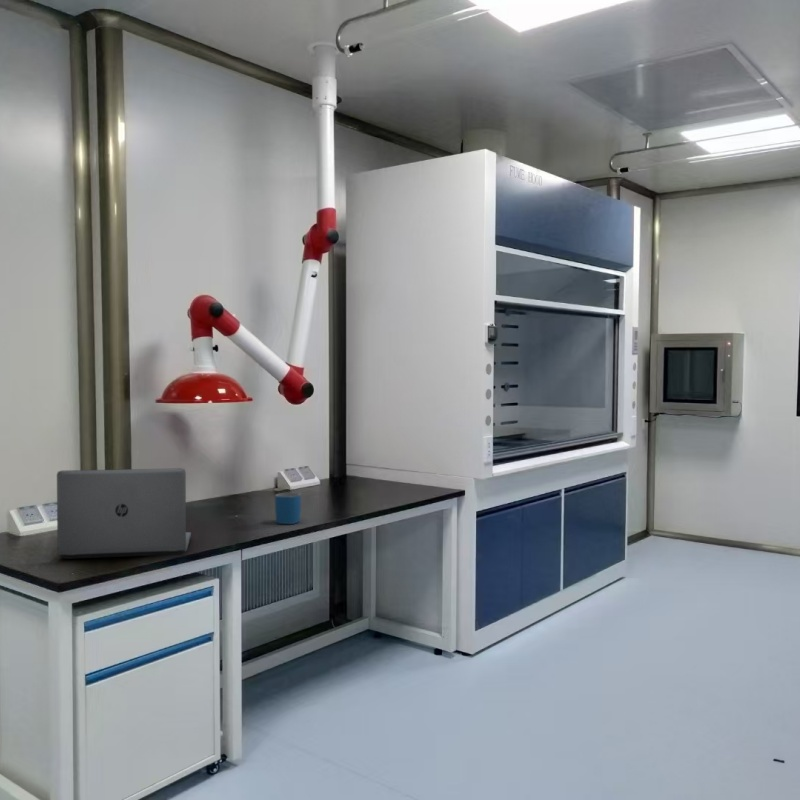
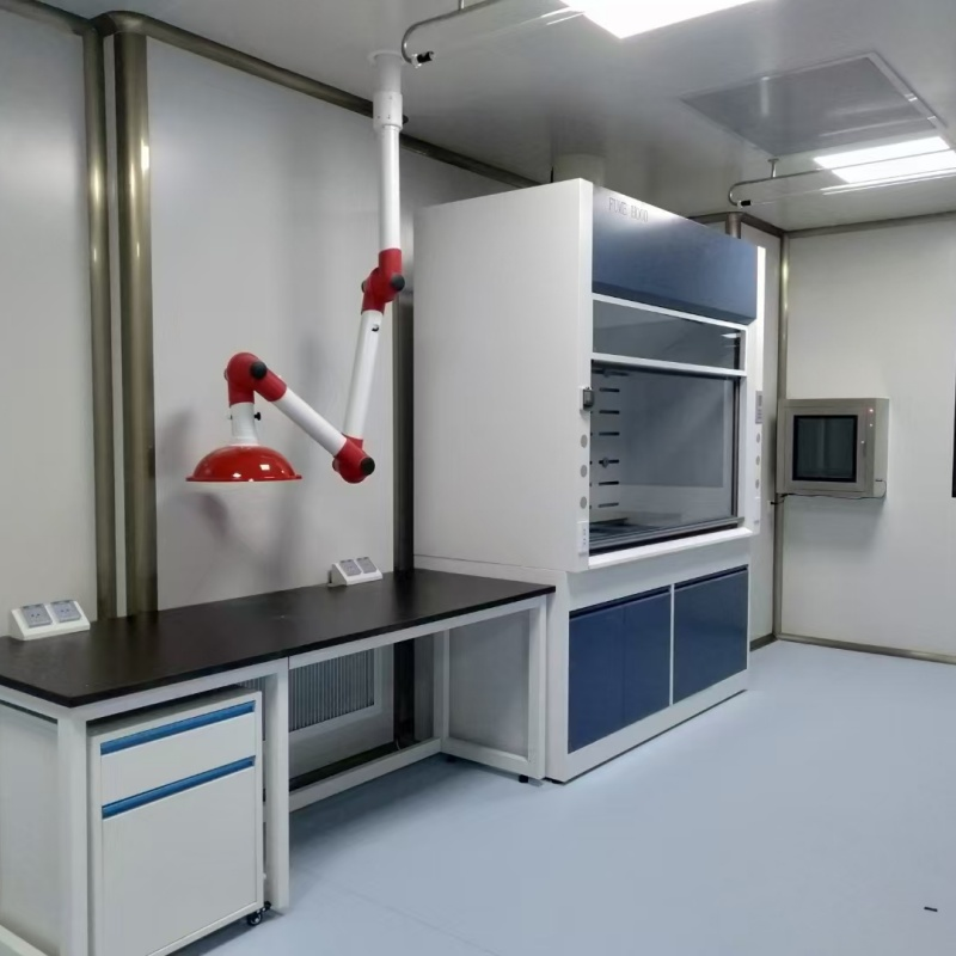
- laptop (128, 506)
- mug (290, 507)
